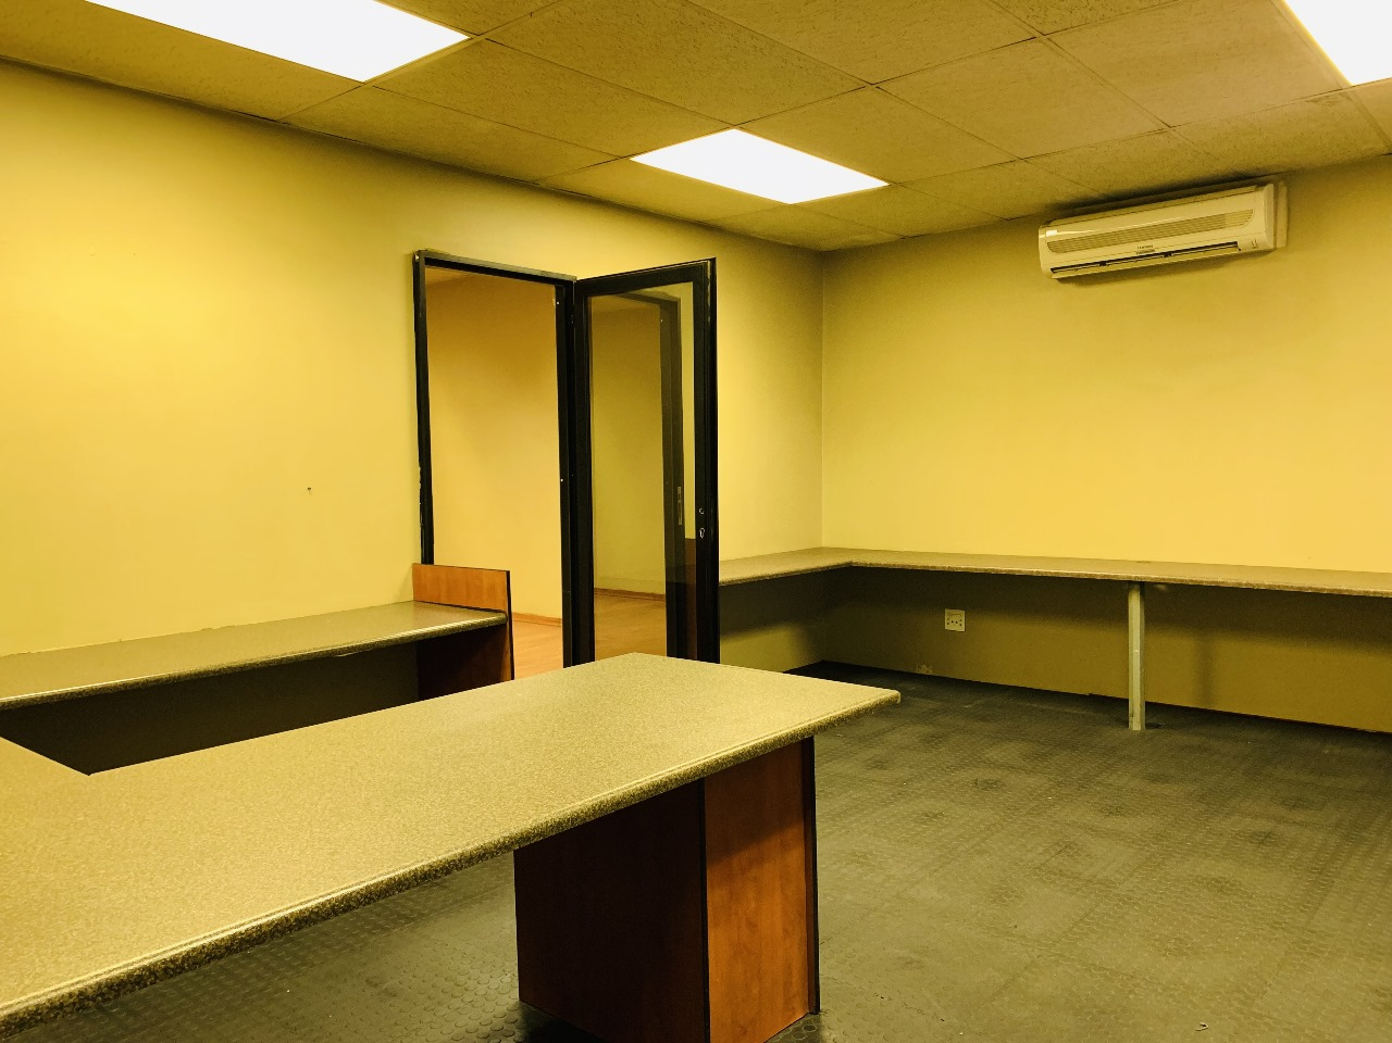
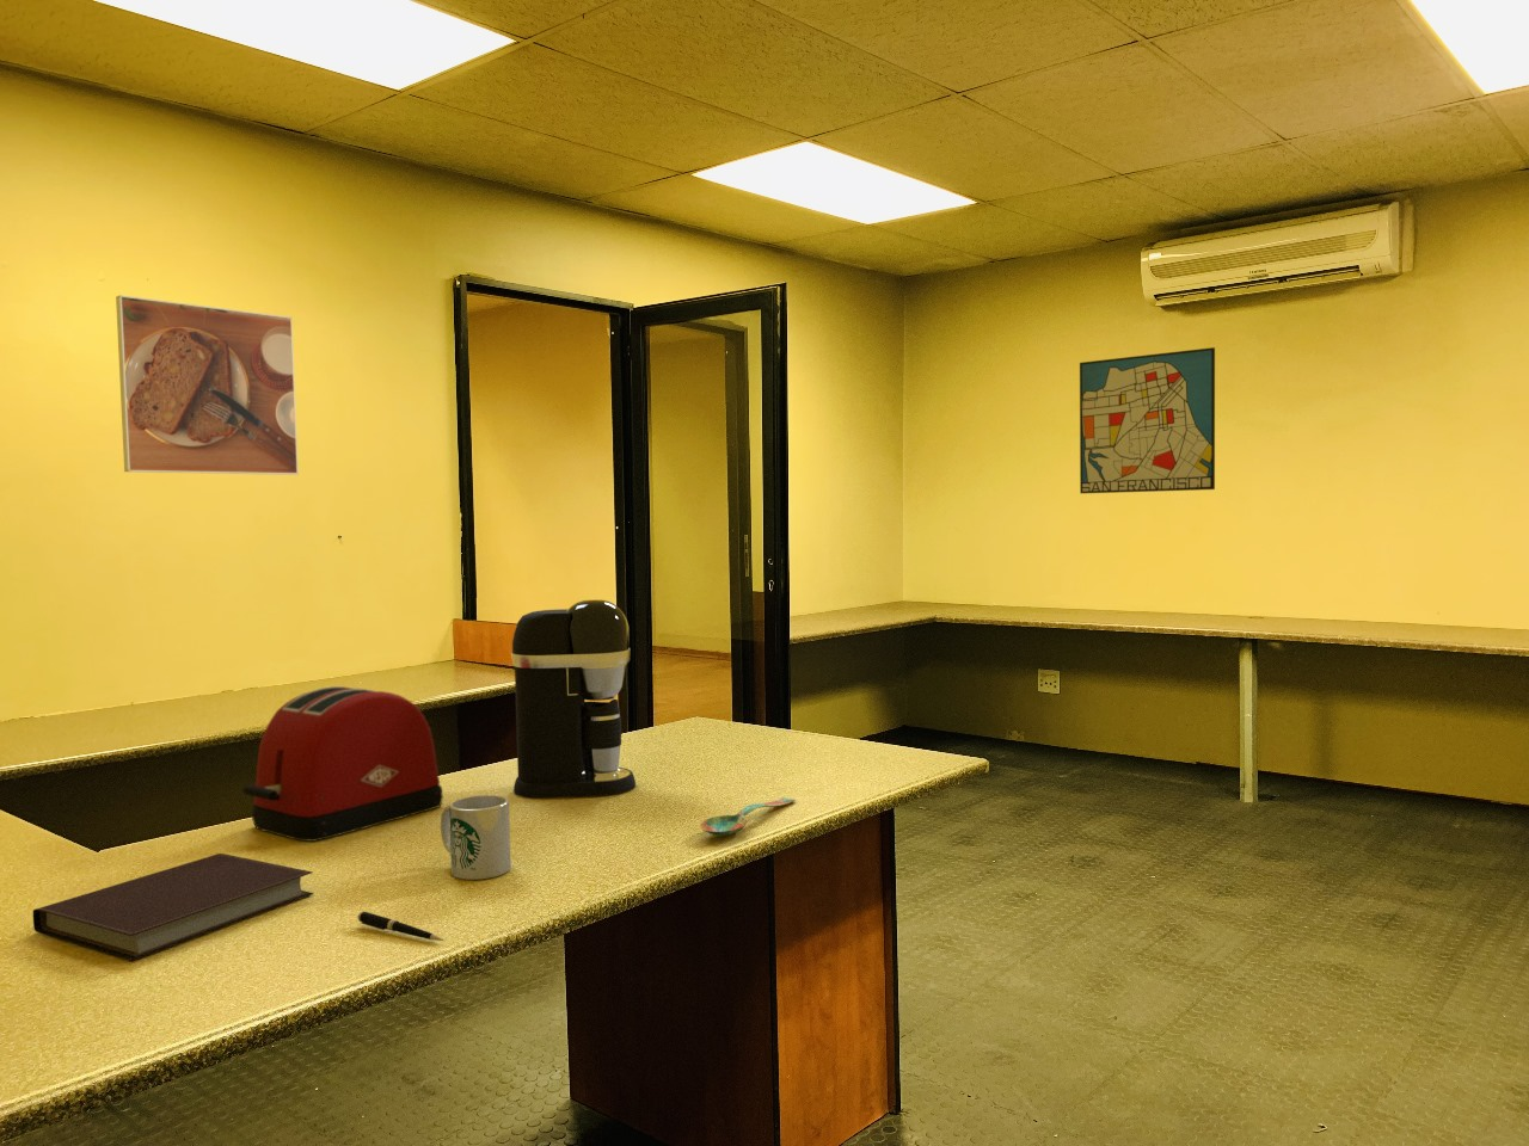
+ pen (401, 927)
+ mug (471, 834)
+ notebook (178, 900)
+ coffee maker (572, 693)
+ toaster (348, 752)
+ wall art (1145, 423)
+ spoon (751, 810)
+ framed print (212, 390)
